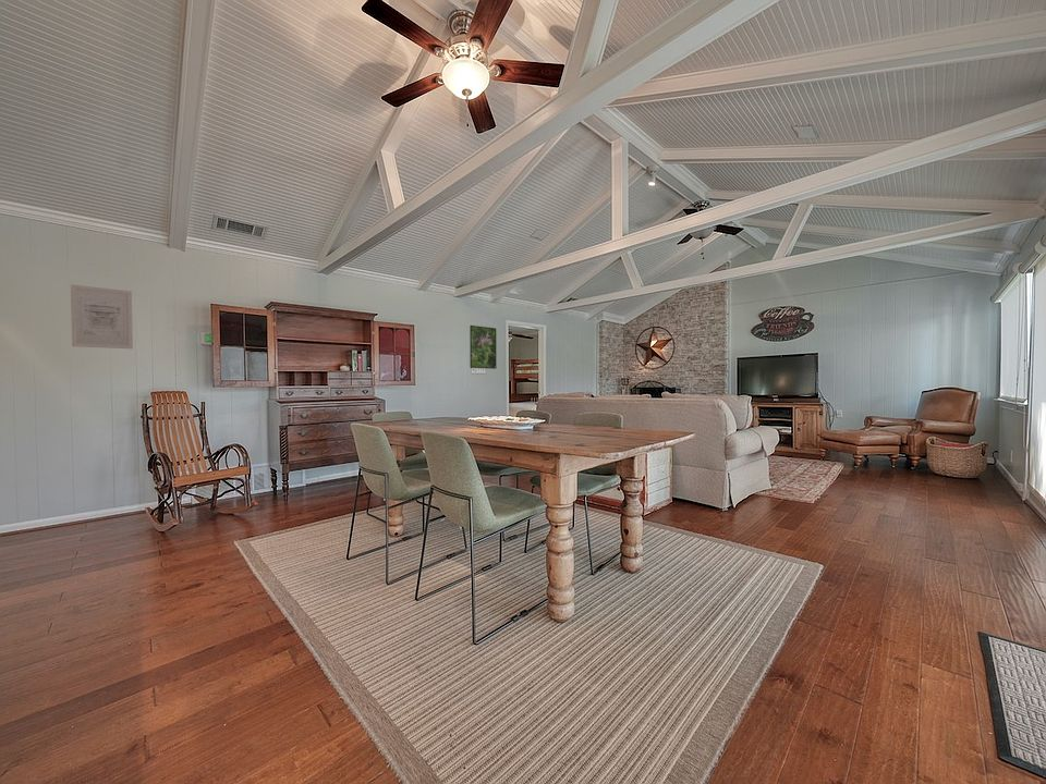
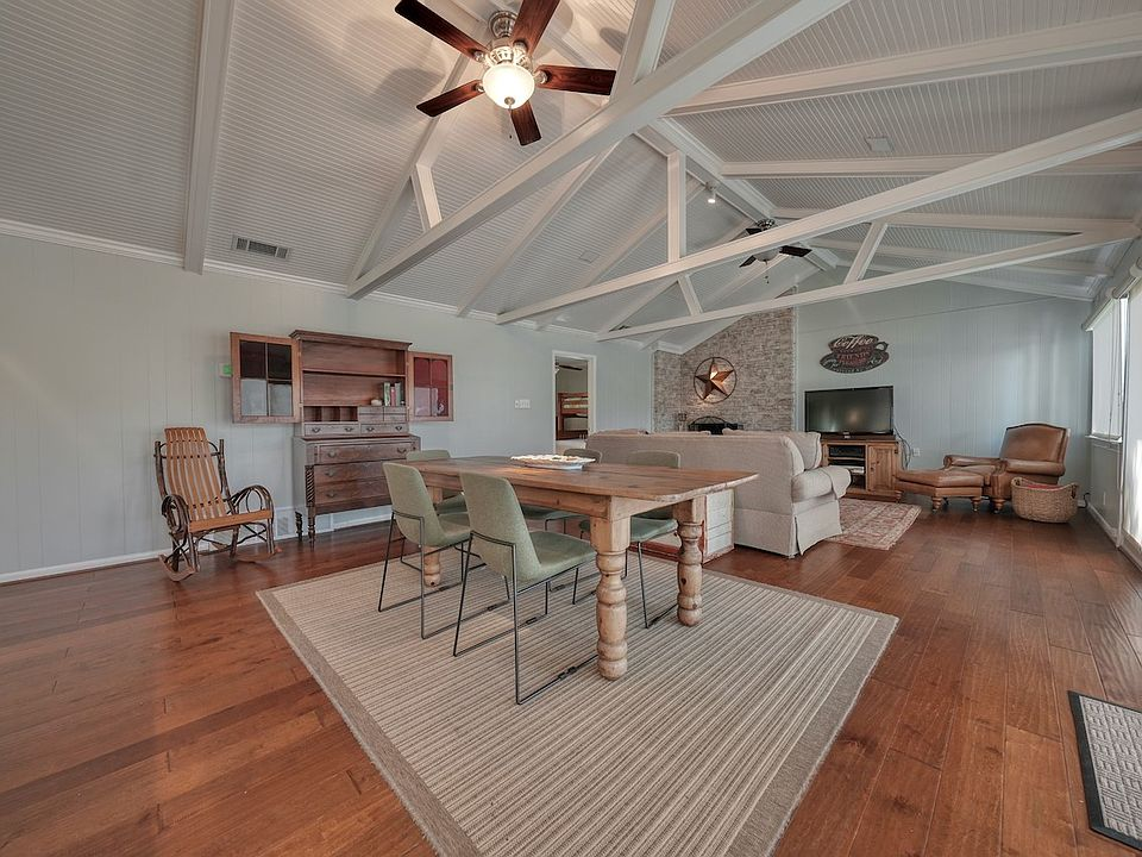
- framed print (483, 347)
- wall art (102, 318)
